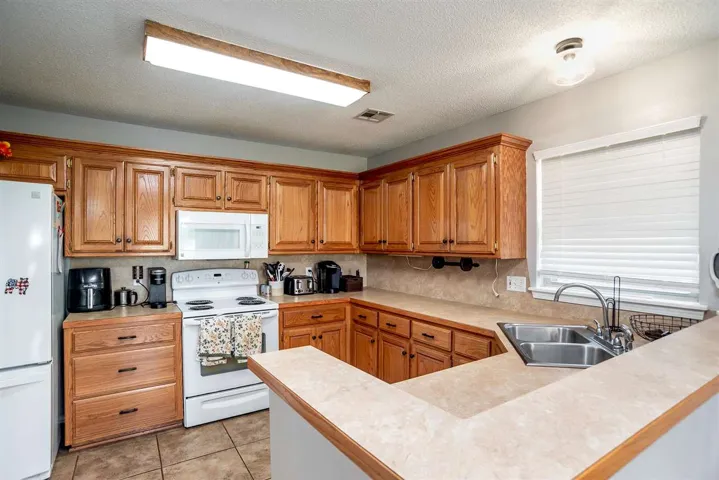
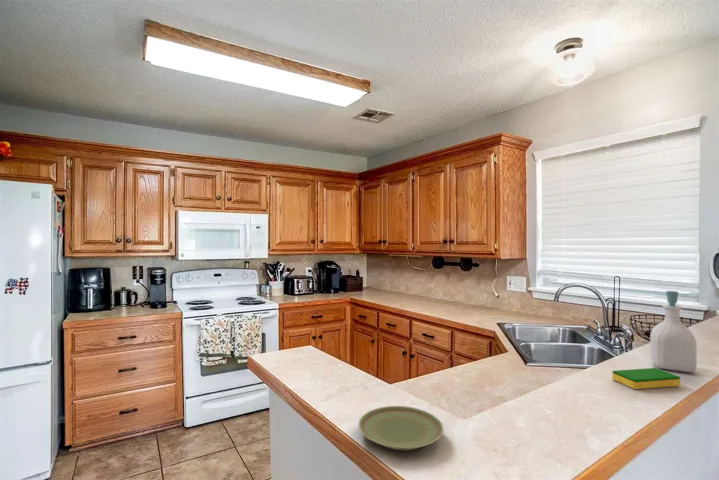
+ soap bottle (672, 329)
+ plate (400, 429)
+ dish sponge (645, 378)
